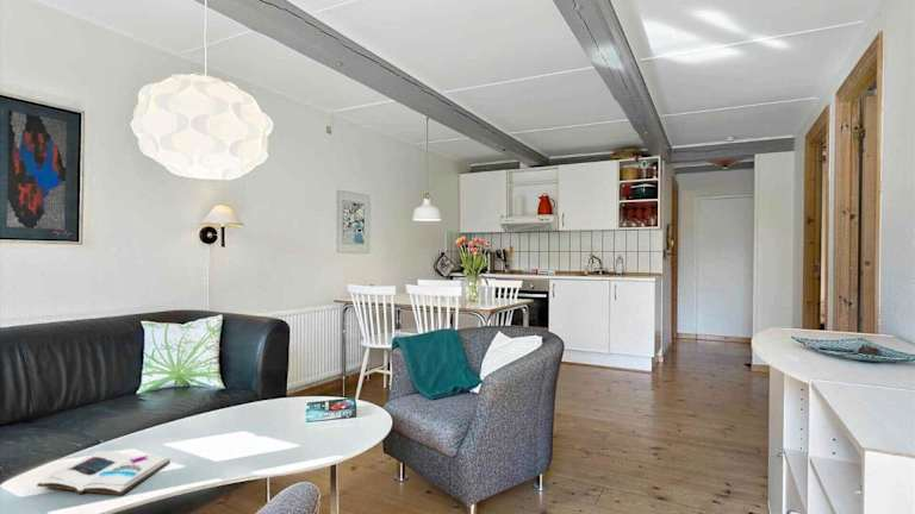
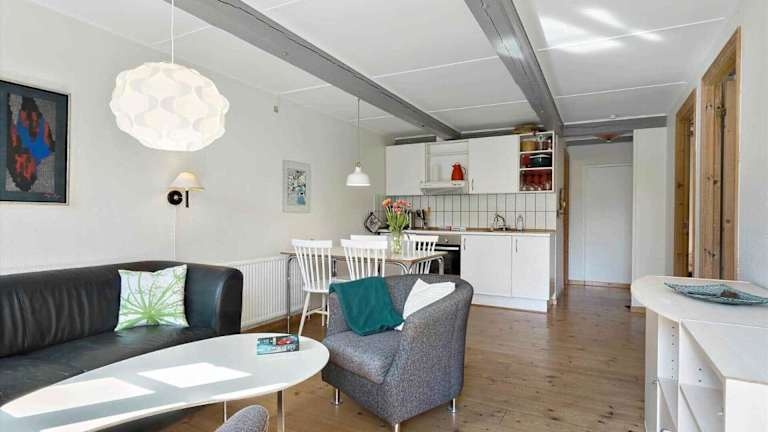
- book (107, 470)
